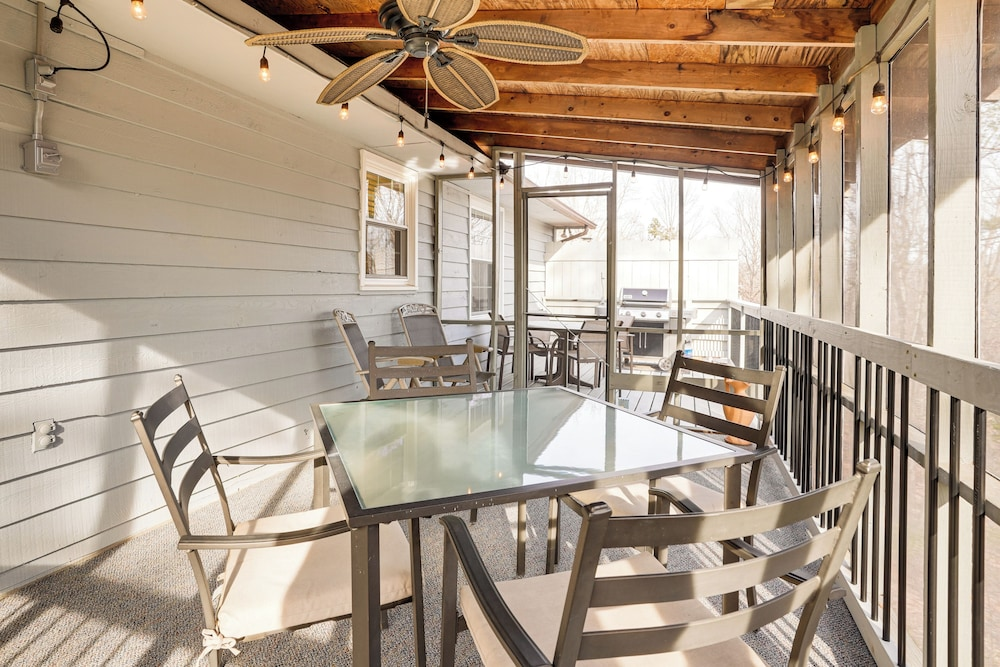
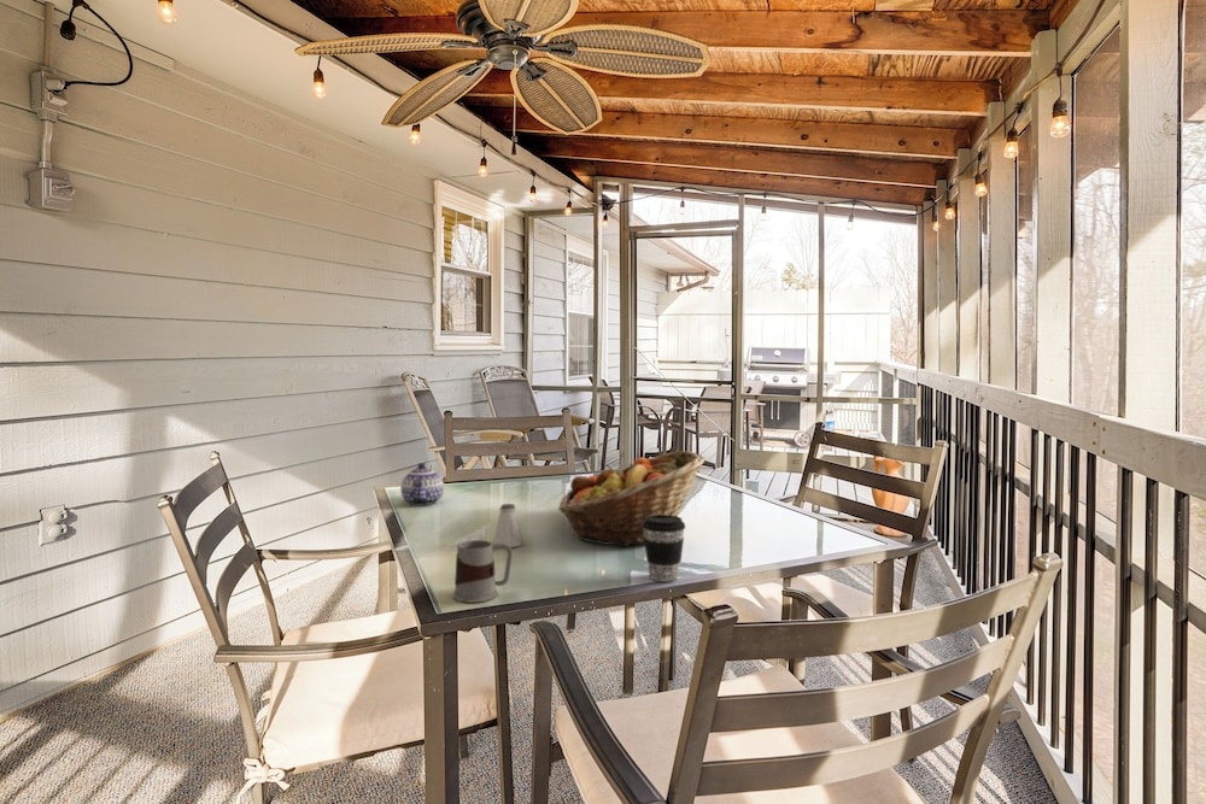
+ mug (482, 569)
+ saltshaker (508, 524)
+ fruit basket (631, 492)
+ coffee cup (663, 547)
+ teapot (422, 482)
